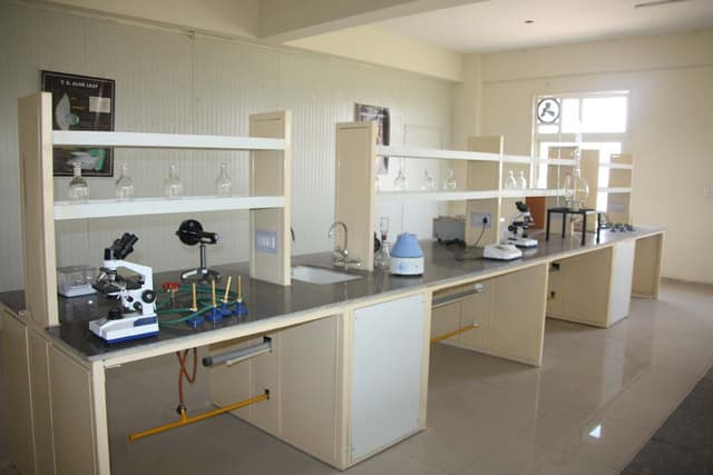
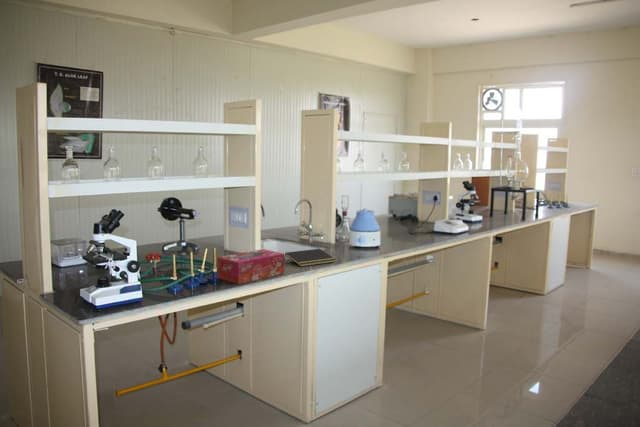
+ tissue box (251, 265)
+ notepad (310, 257)
